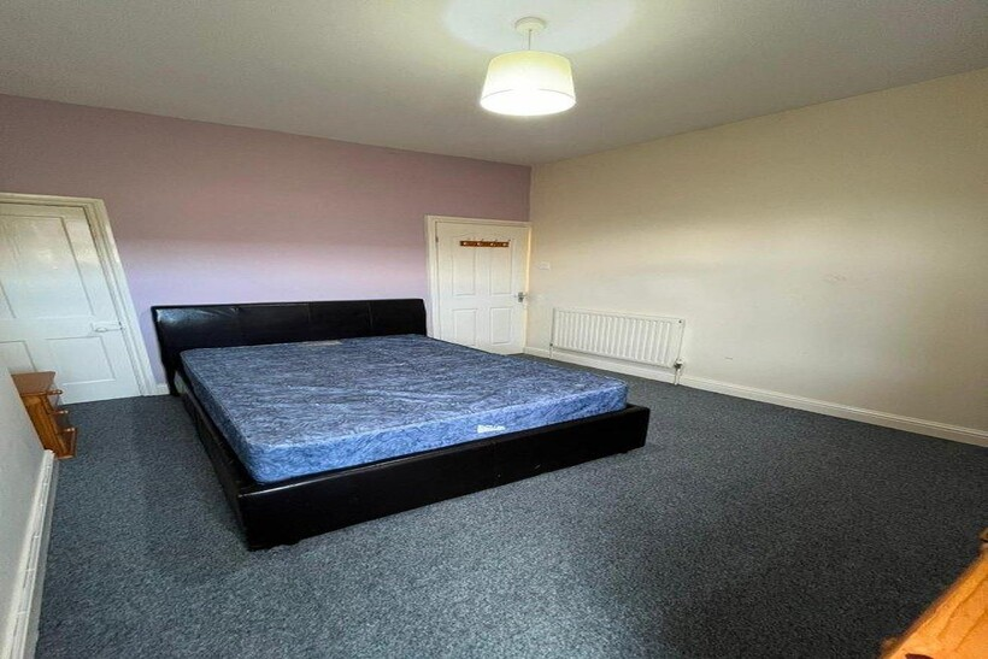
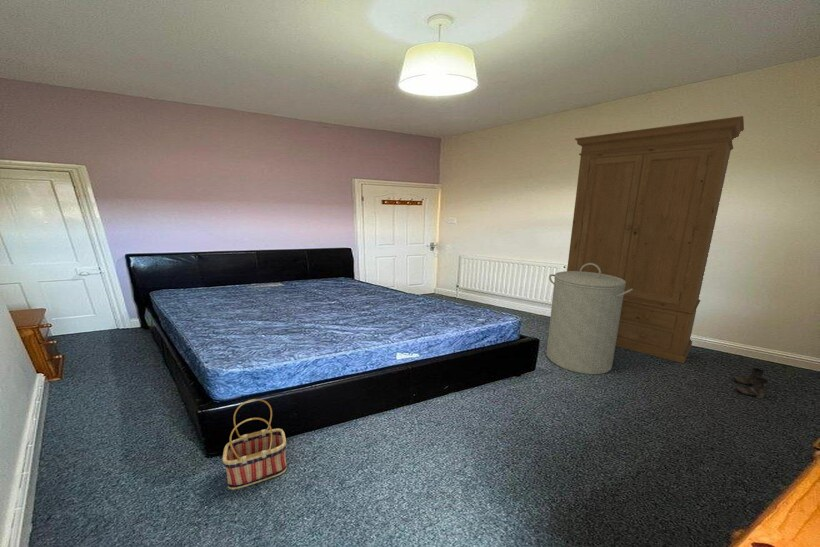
+ armoire (635, 243)
+ boots (749, 380)
+ laundry hamper (583, 313)
+ basket (255, 440)
